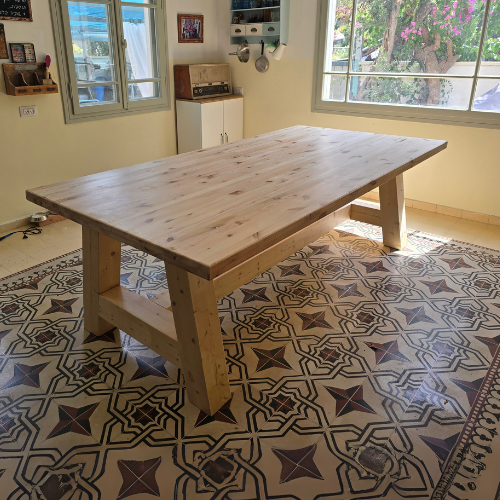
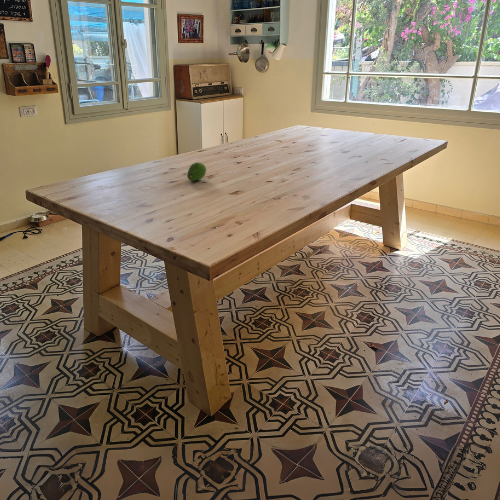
+ fruit (196, 171)
